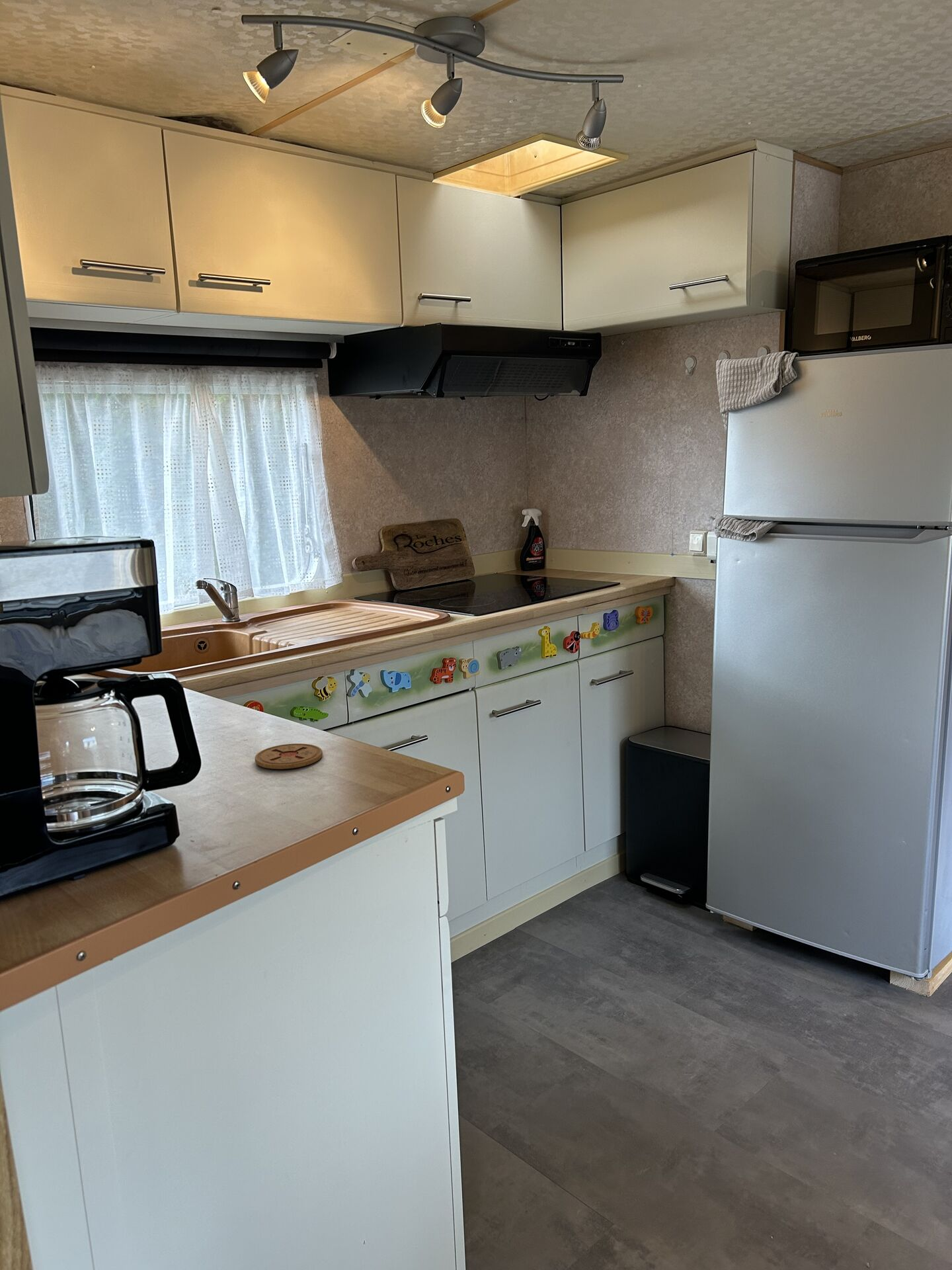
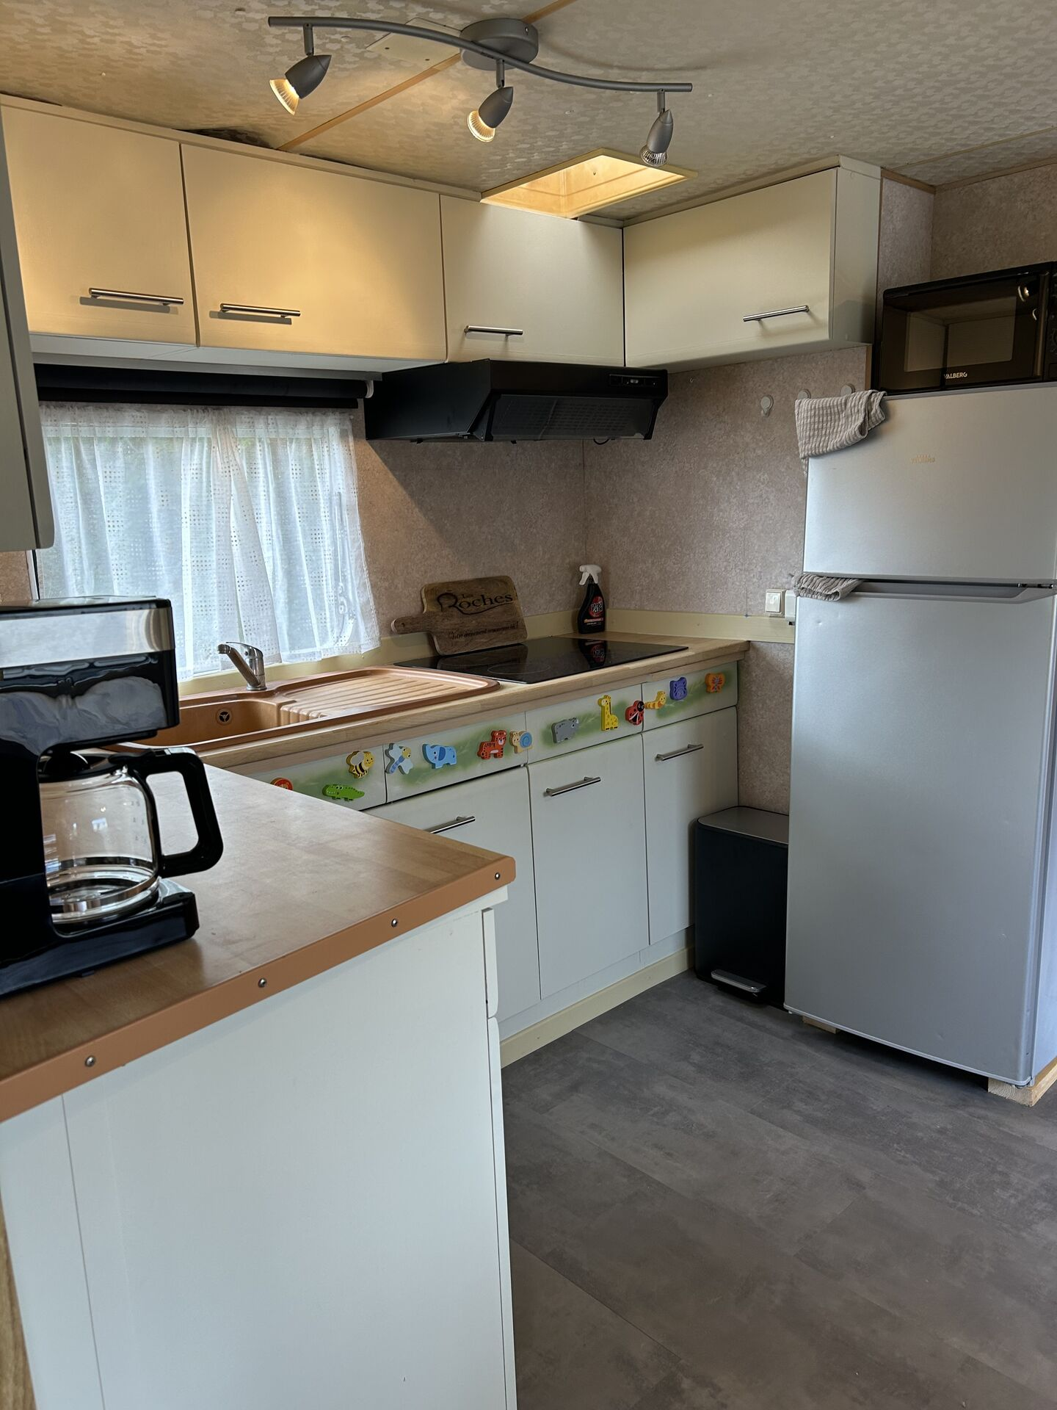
- coaster (289, 755)
